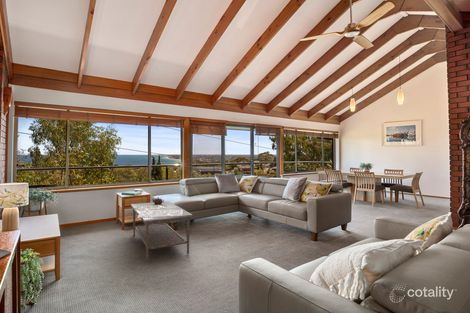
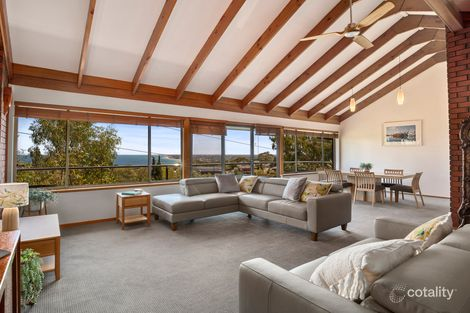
- coffee table (156, 223)
